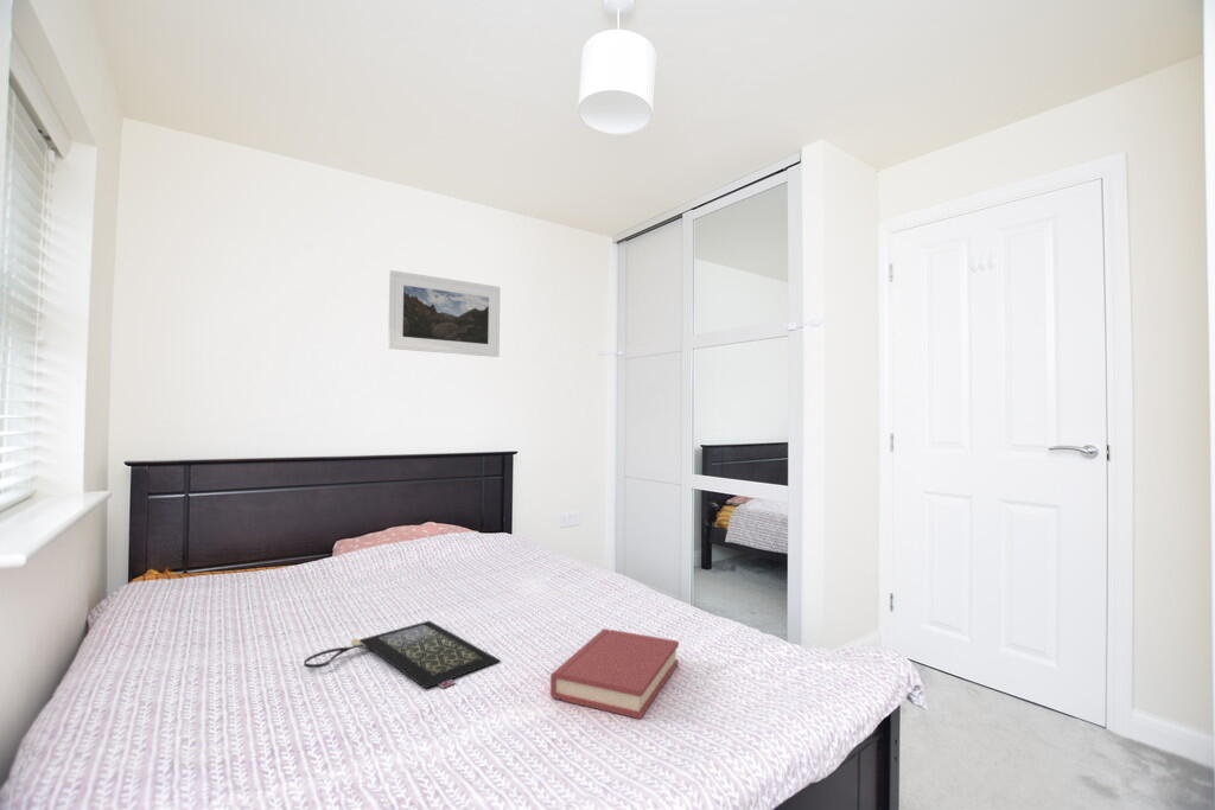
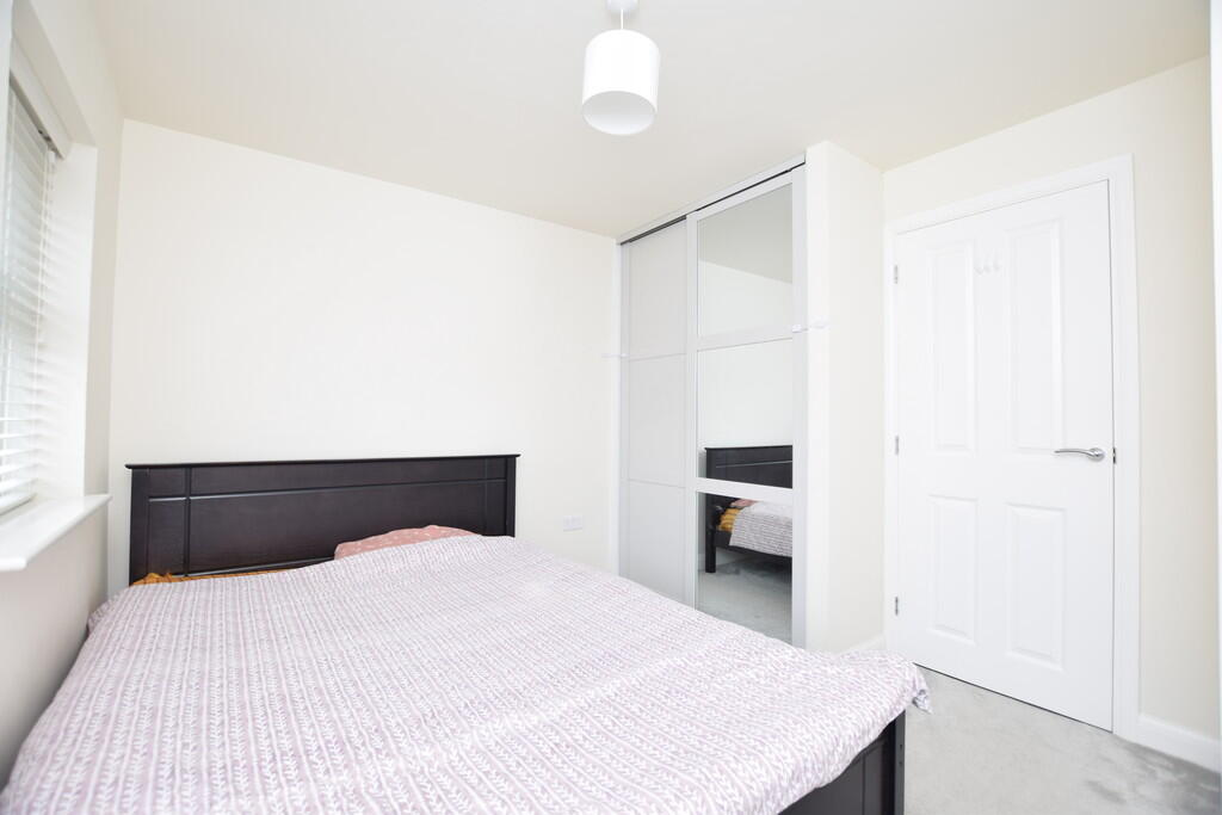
- hardback book (618, 667)
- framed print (447, 315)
- clutch bag (420, 648)
